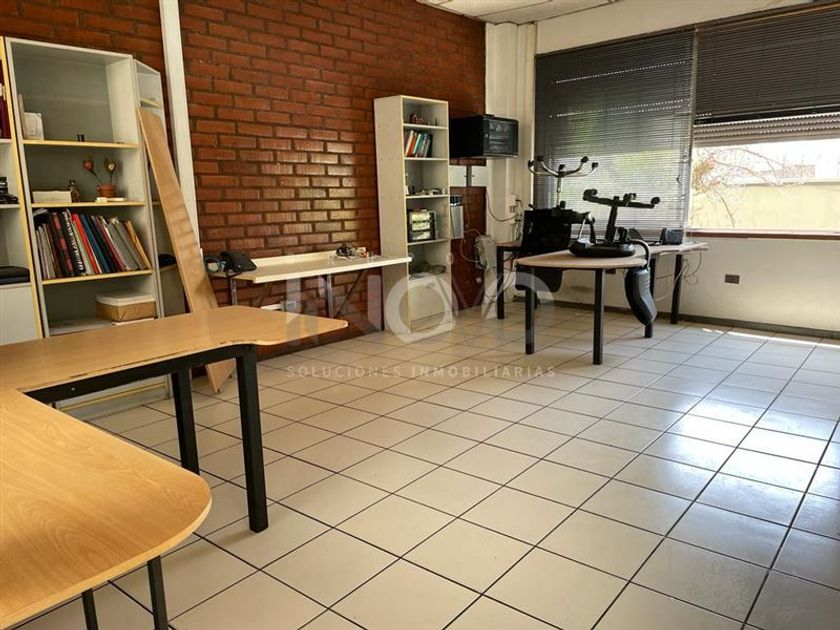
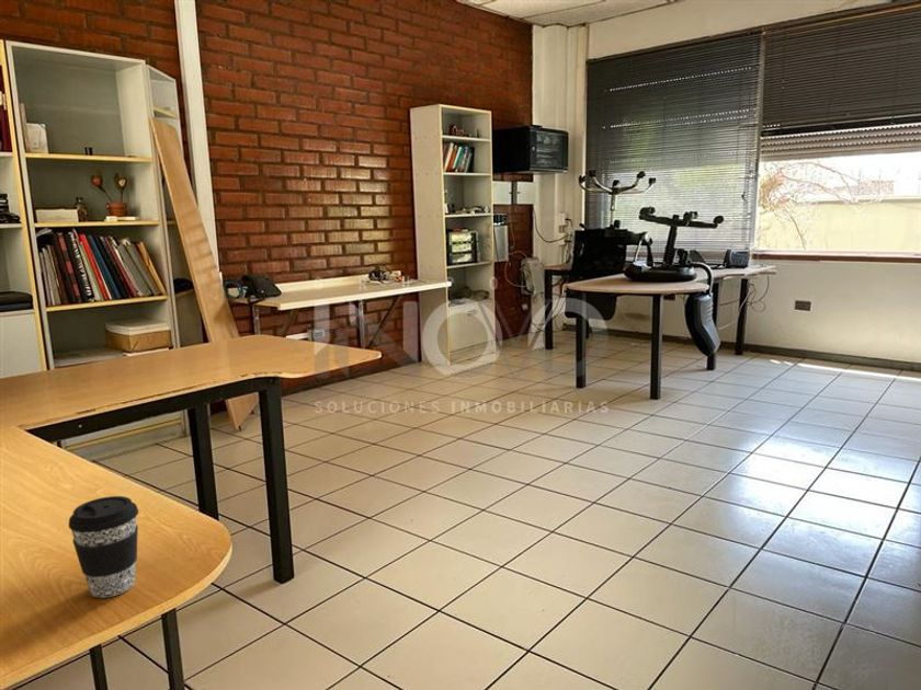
+ coffee cup (107, 547)
